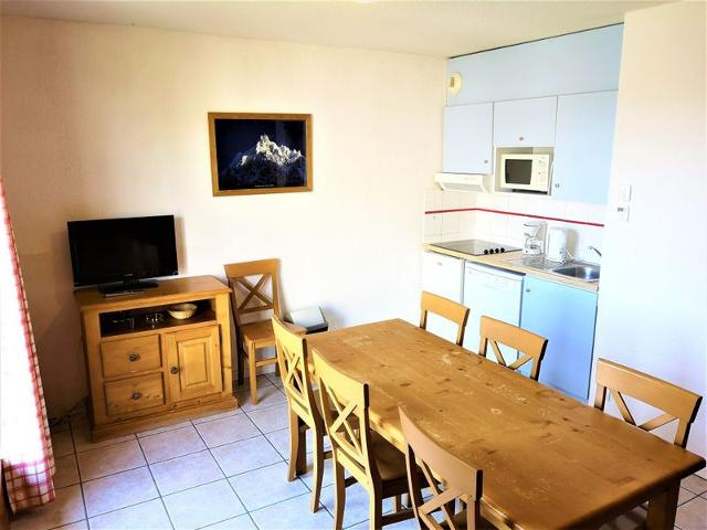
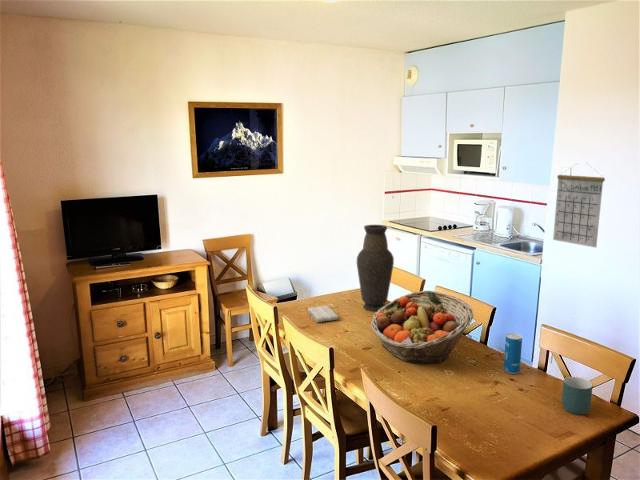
+ beverage can (512, 353)
+ fruit basket (420, 325)
+ mug (572, 393)
+ washcloth (322, 313)
+ calendar (577, 202)
+ vase (375, 267)
